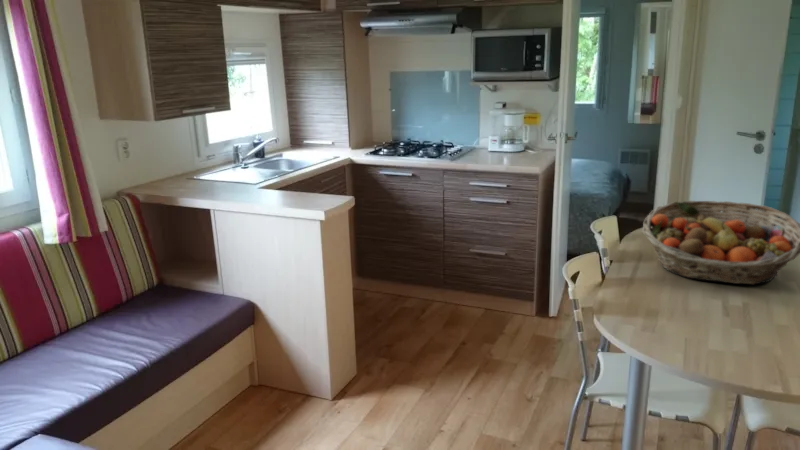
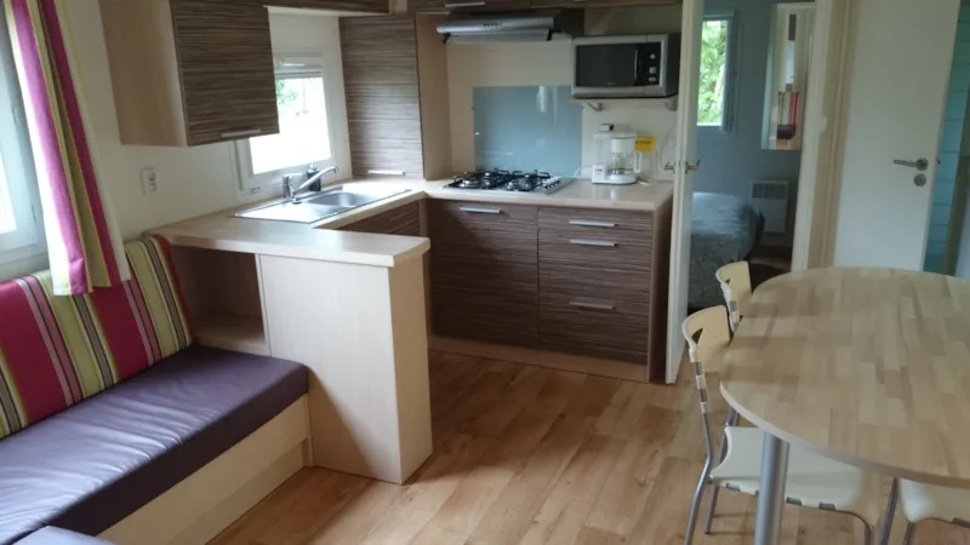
- fruit basket (719, 240)
